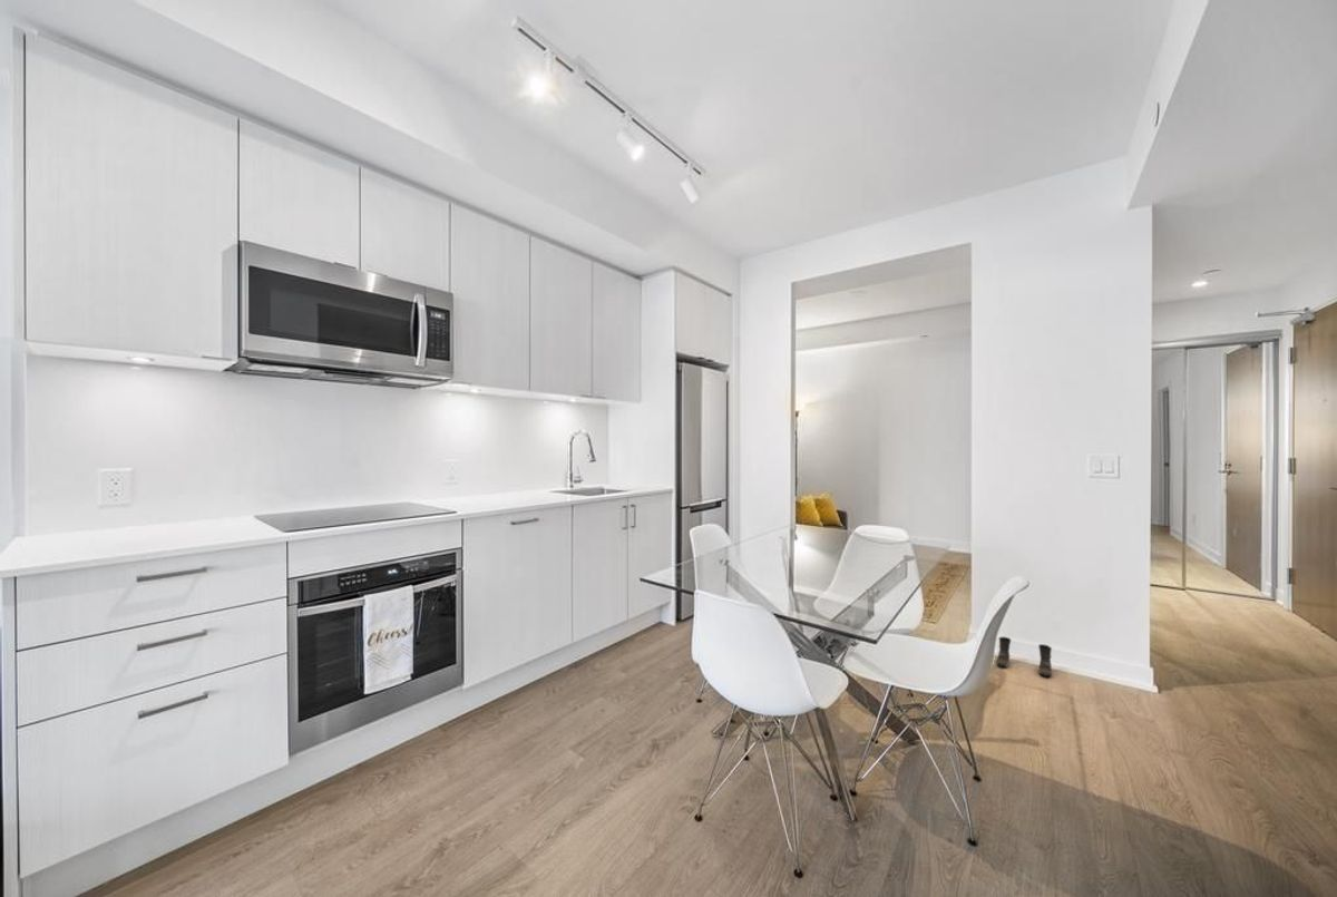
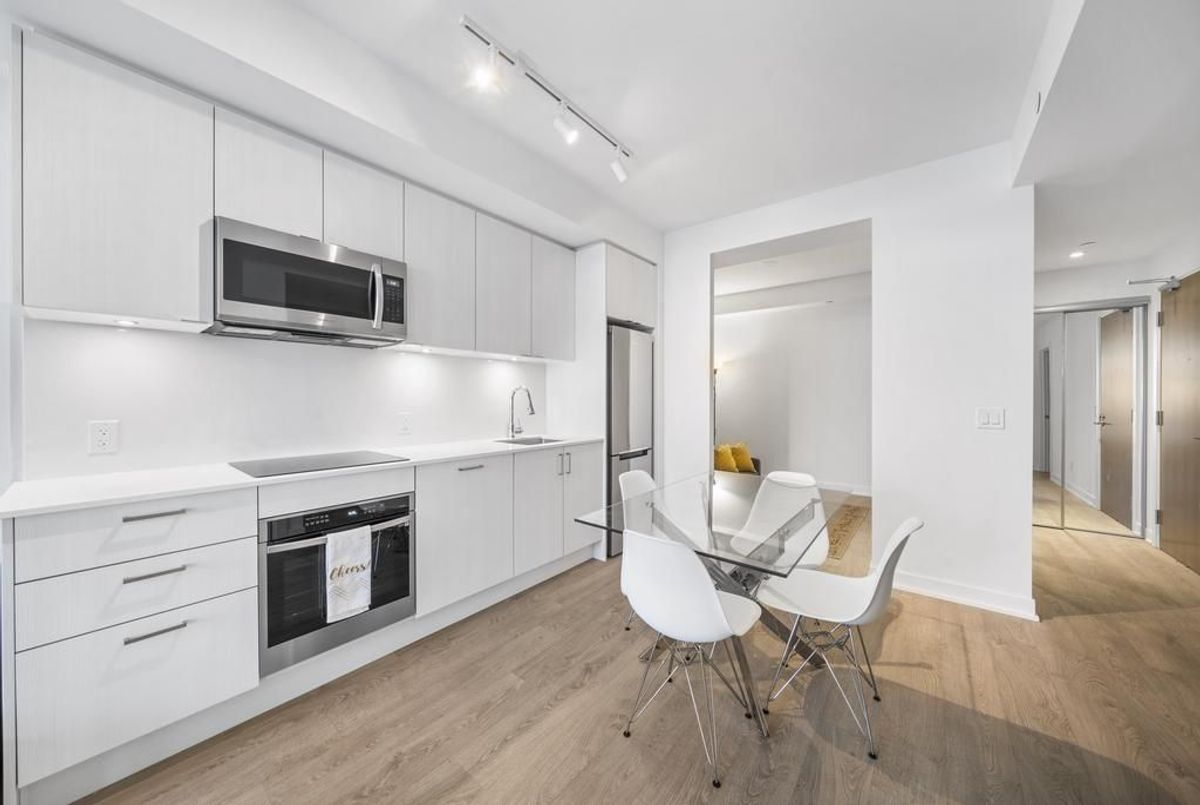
- boots (1008, 656)
